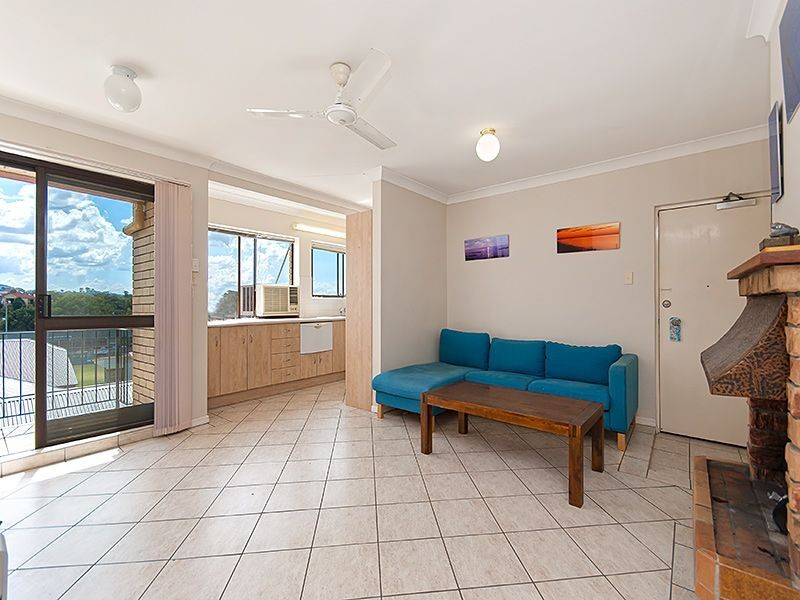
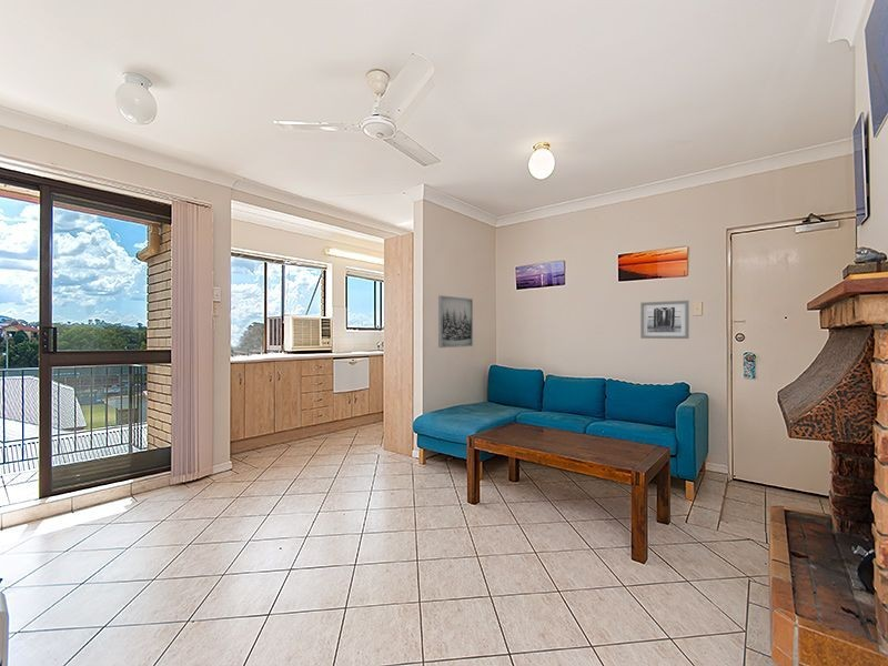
+ wall art (664, 320)
+ wall art (456, 322)
